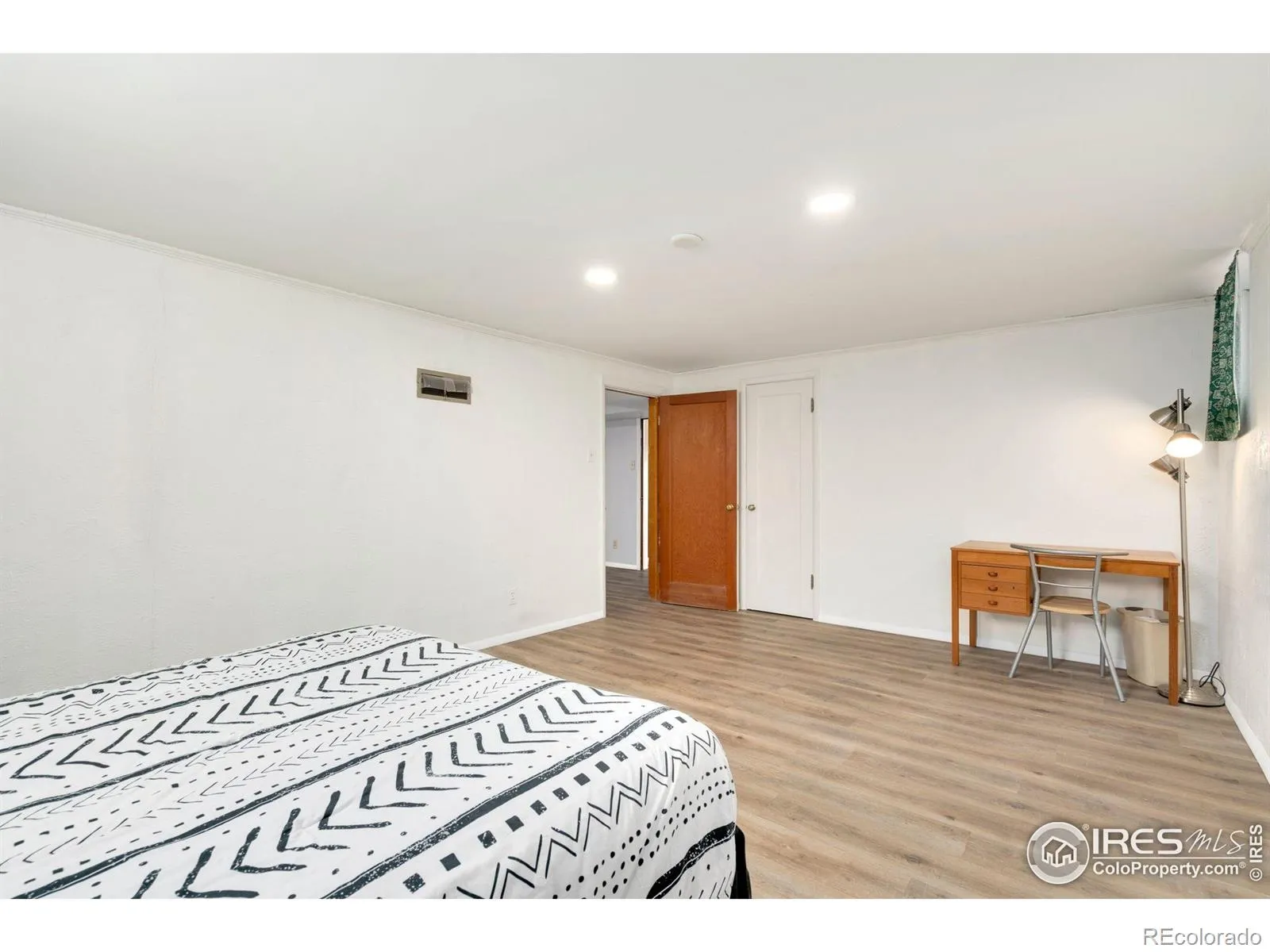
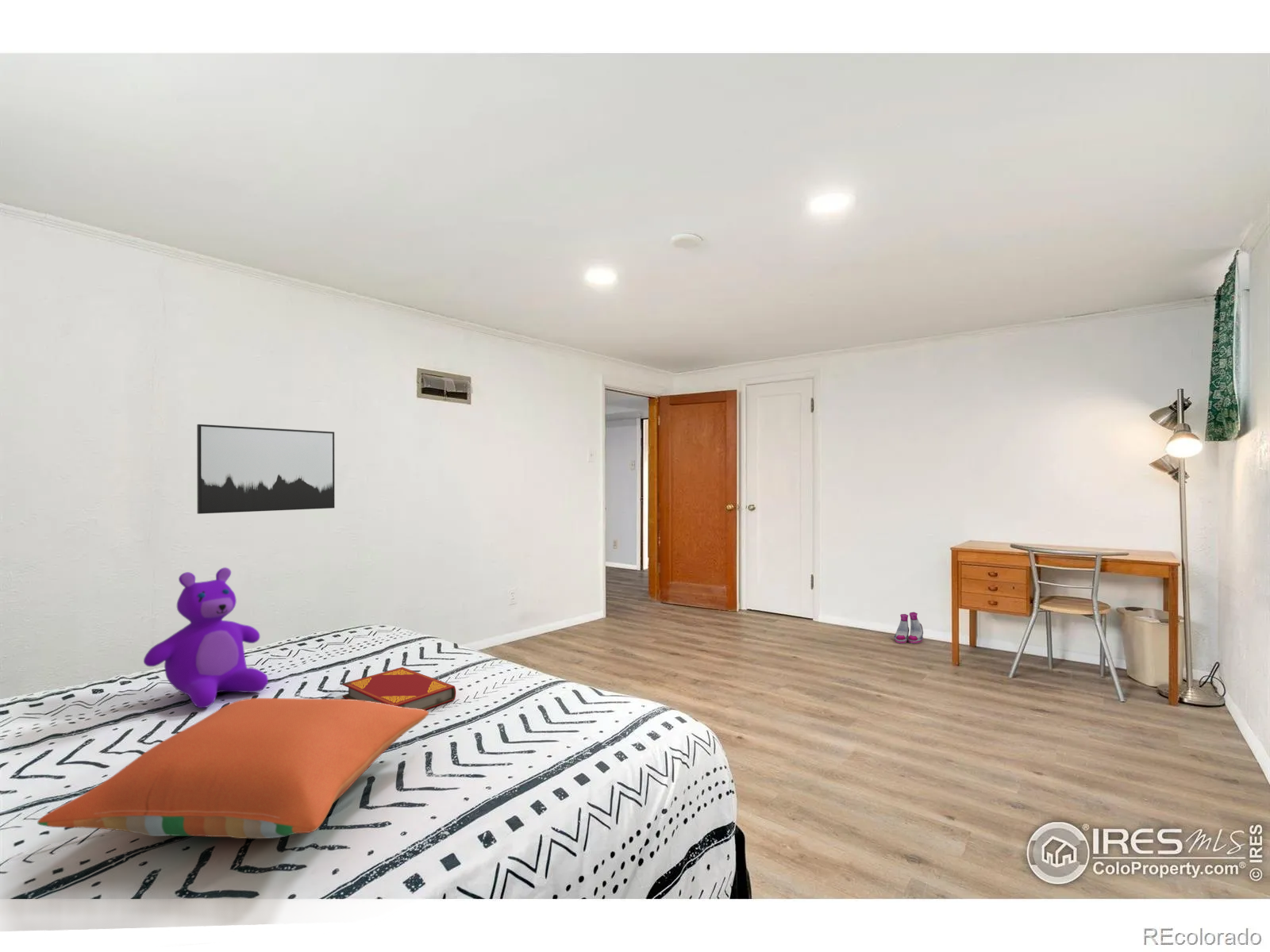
+ wall art (271, 469)
+ pillow (268, 757)
+ teddy bear (215, 632)
+ boots (907, 626)
+ hardback book (398, 691)
